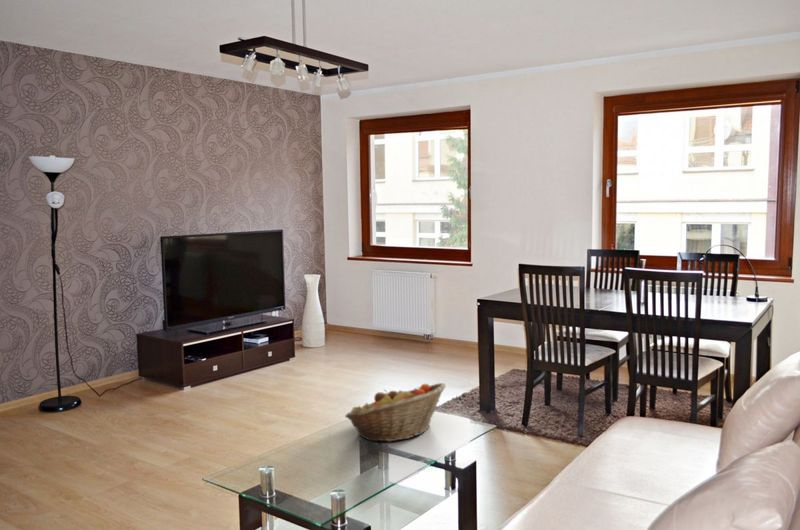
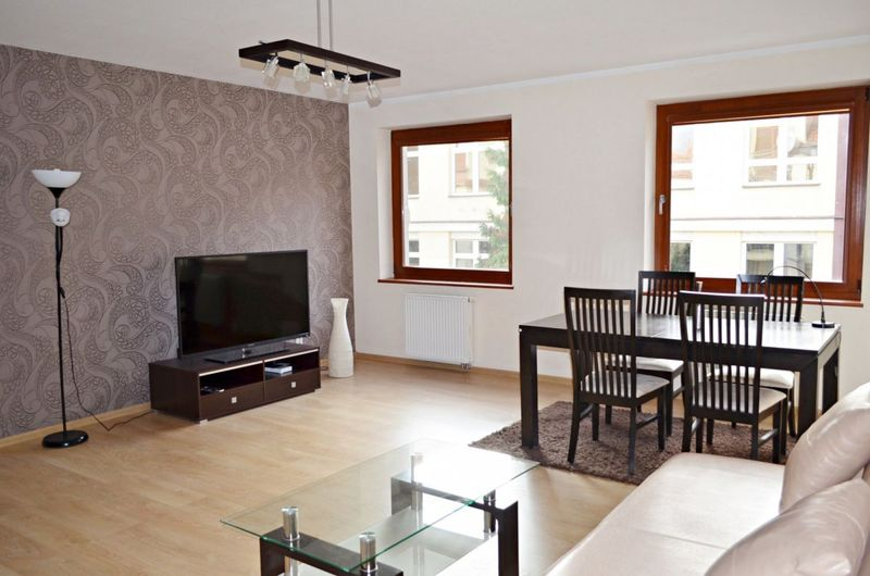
- fruit basket (397, 408)
